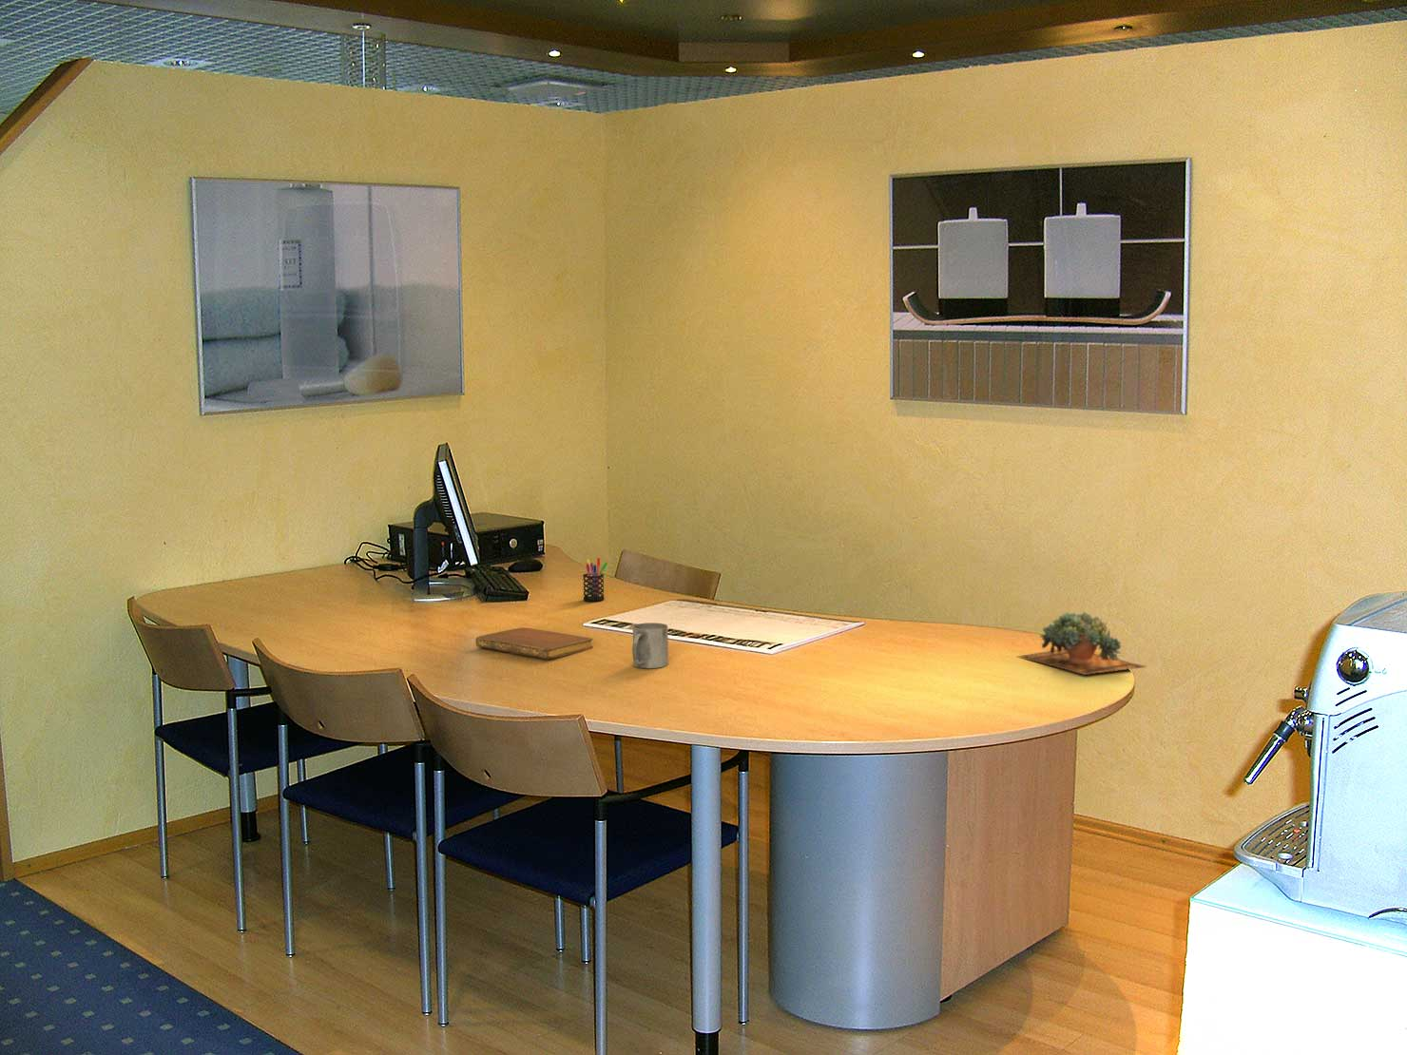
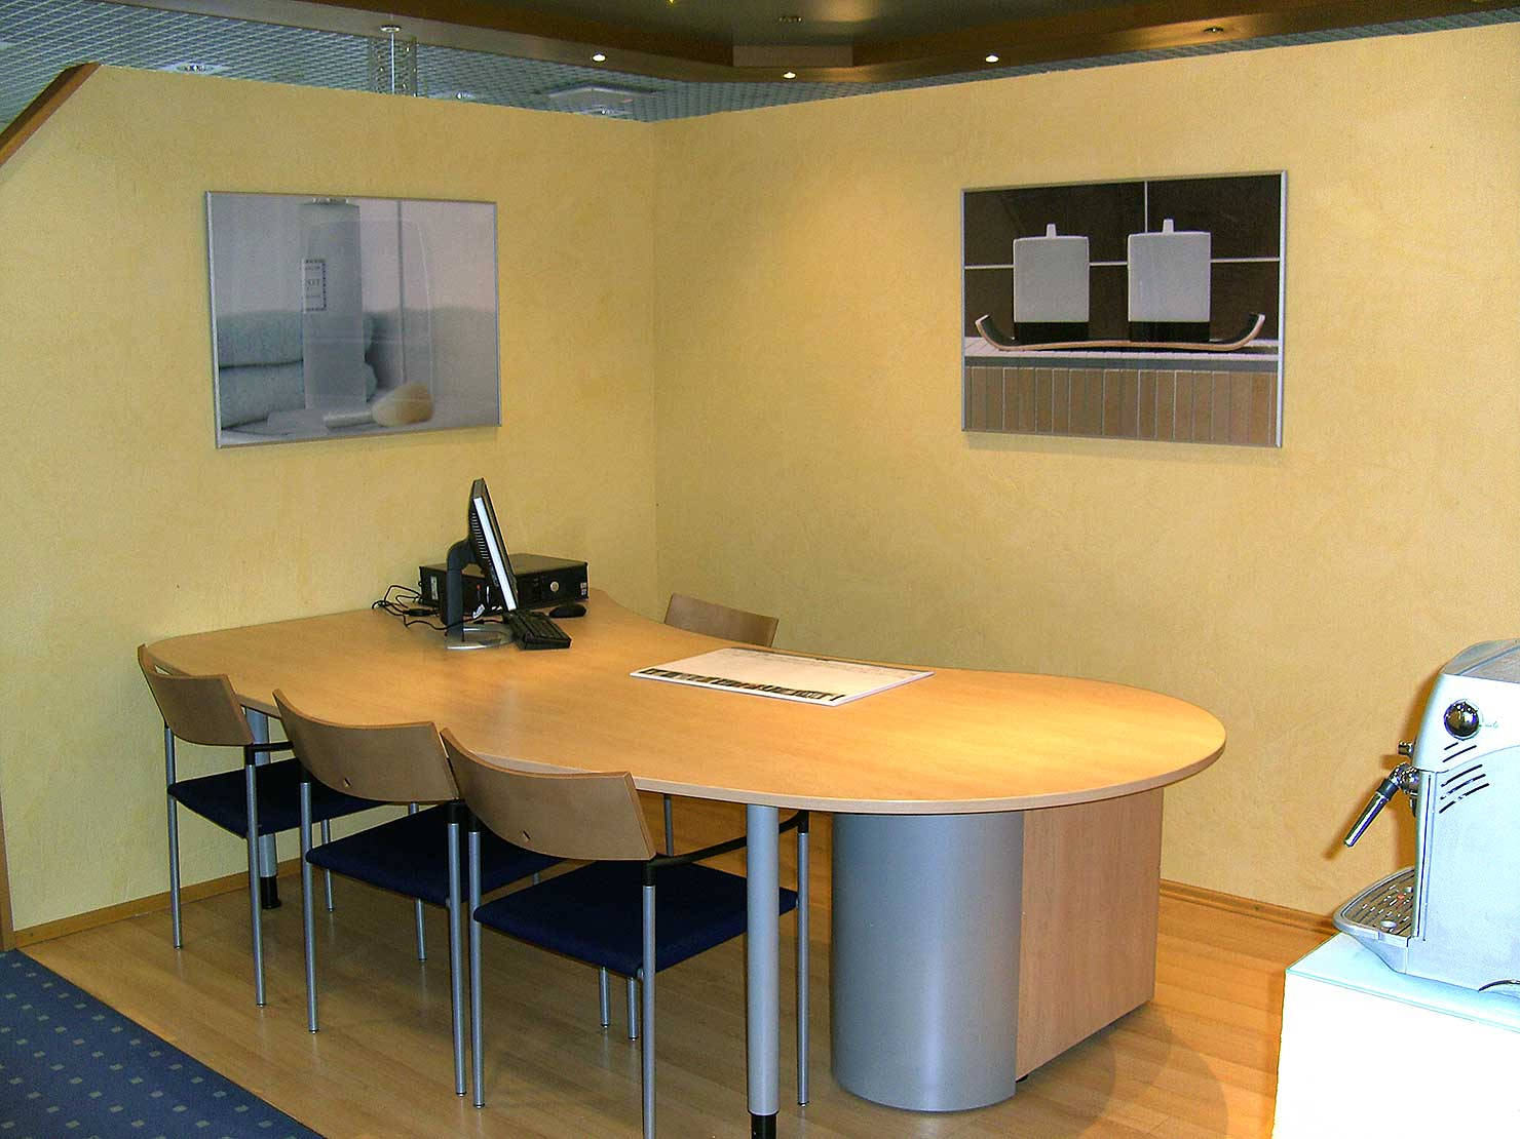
- succulent plant (1081, 636)
- notebook (534, 643)
- mug (647, 646)
- pen holder (596, 577)
